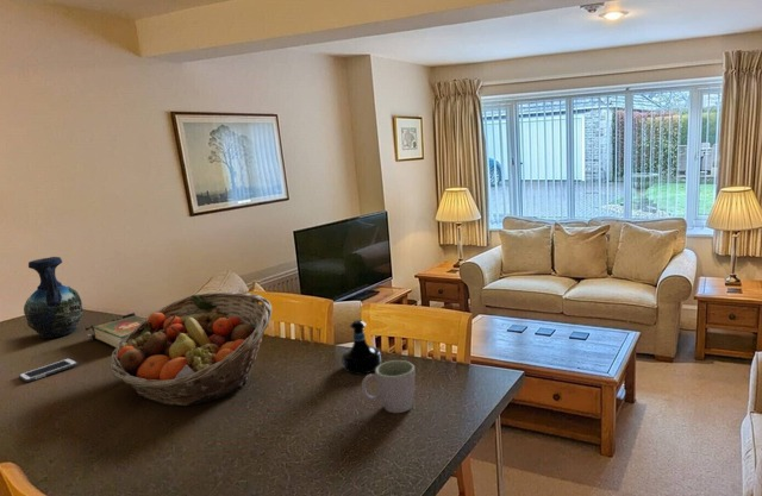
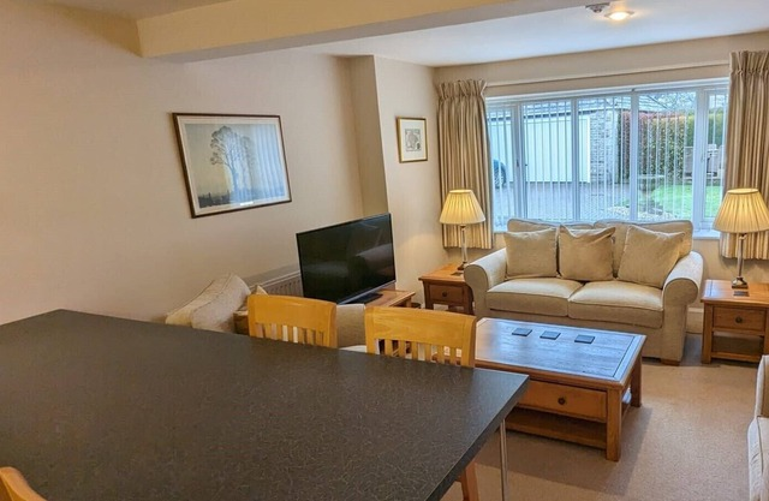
- mug (388, 388)
- book (127, 329)
- vase (51, 296)
- tequila bottle (360, 344)
- cell phone (49, 369)
- fruit basket (194, 344)
